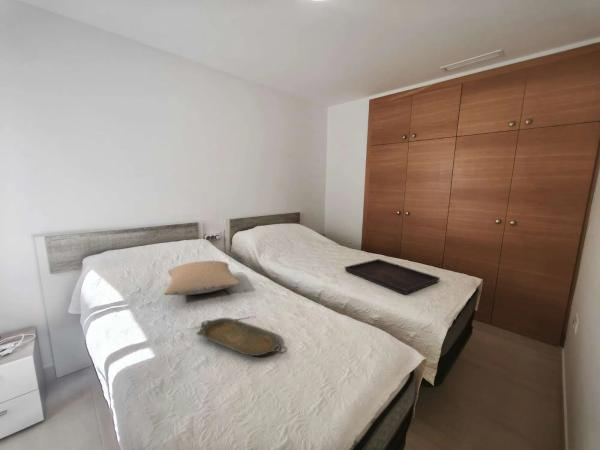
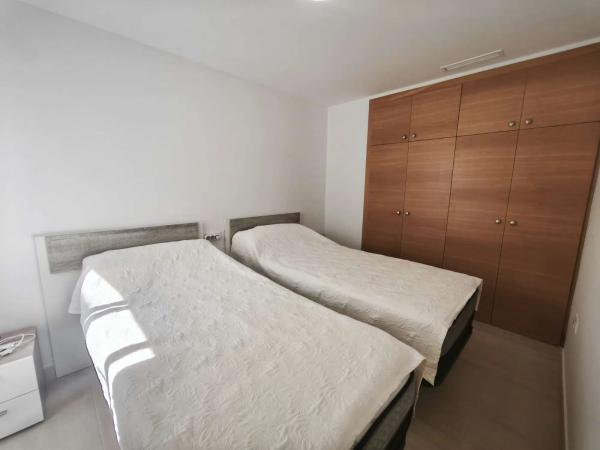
- serving tray (389, 274)
- pillow (201, 277)
- serving tray (238, 336)
